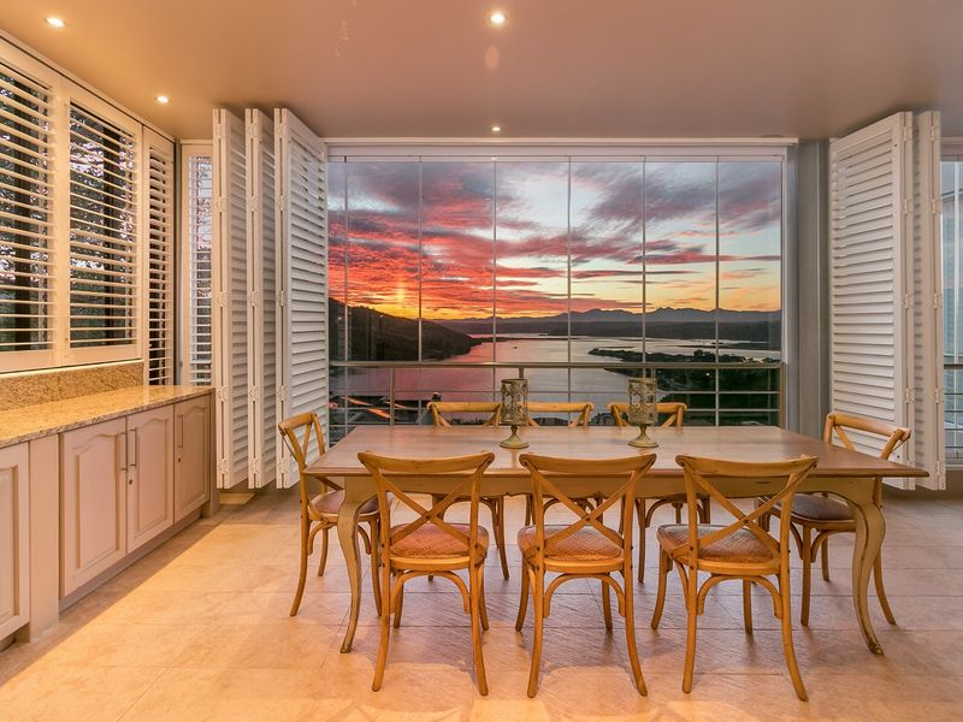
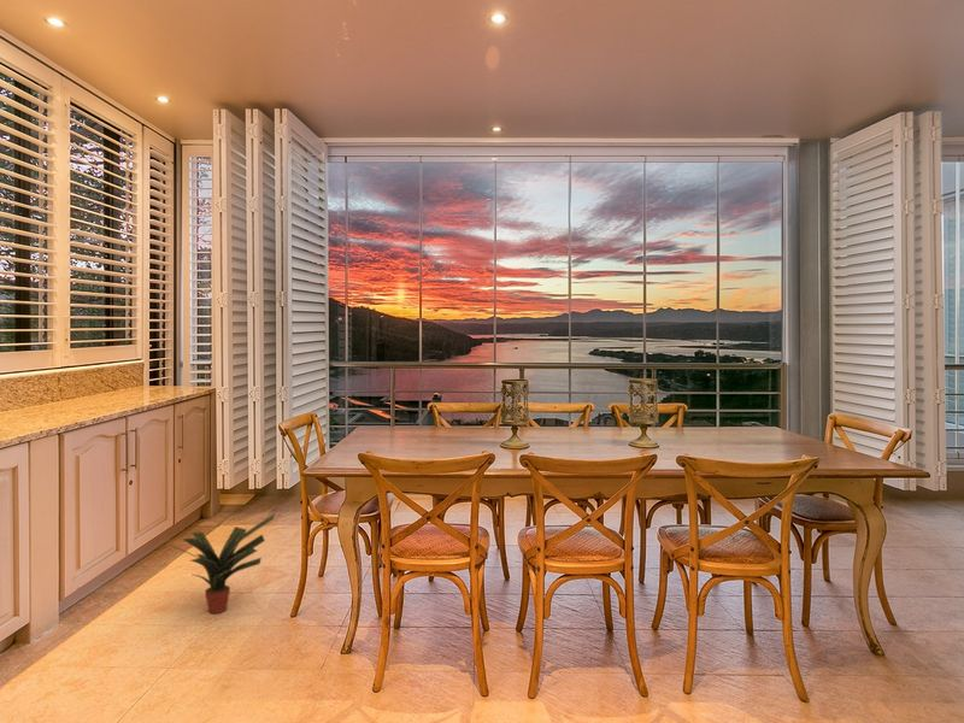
+ potted plant (223, 564)
